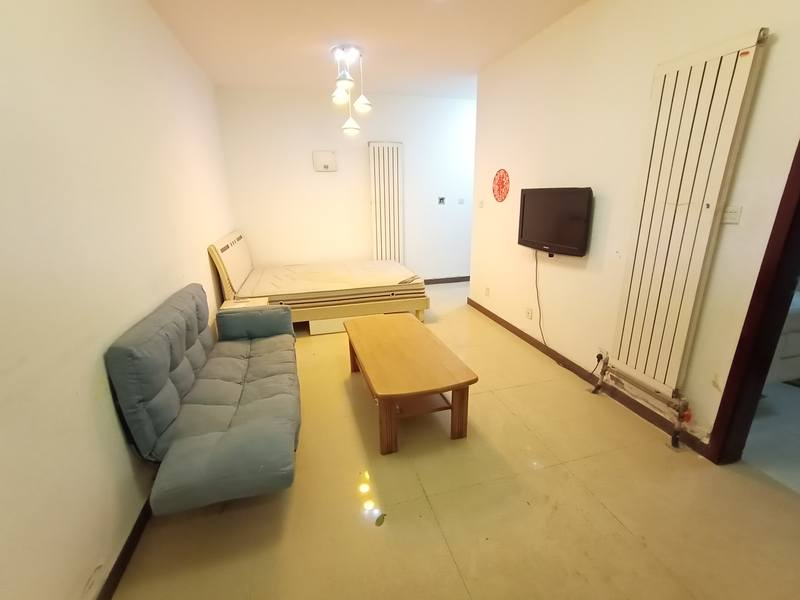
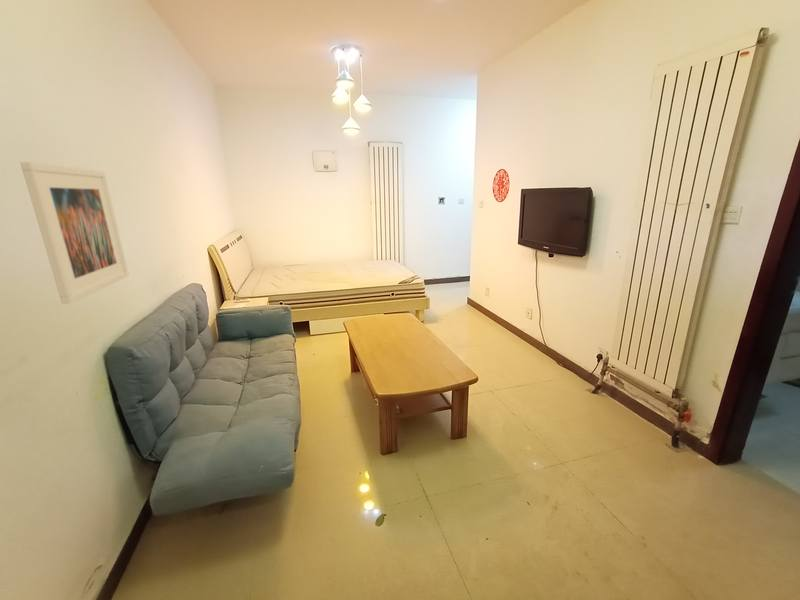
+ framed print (85, 230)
